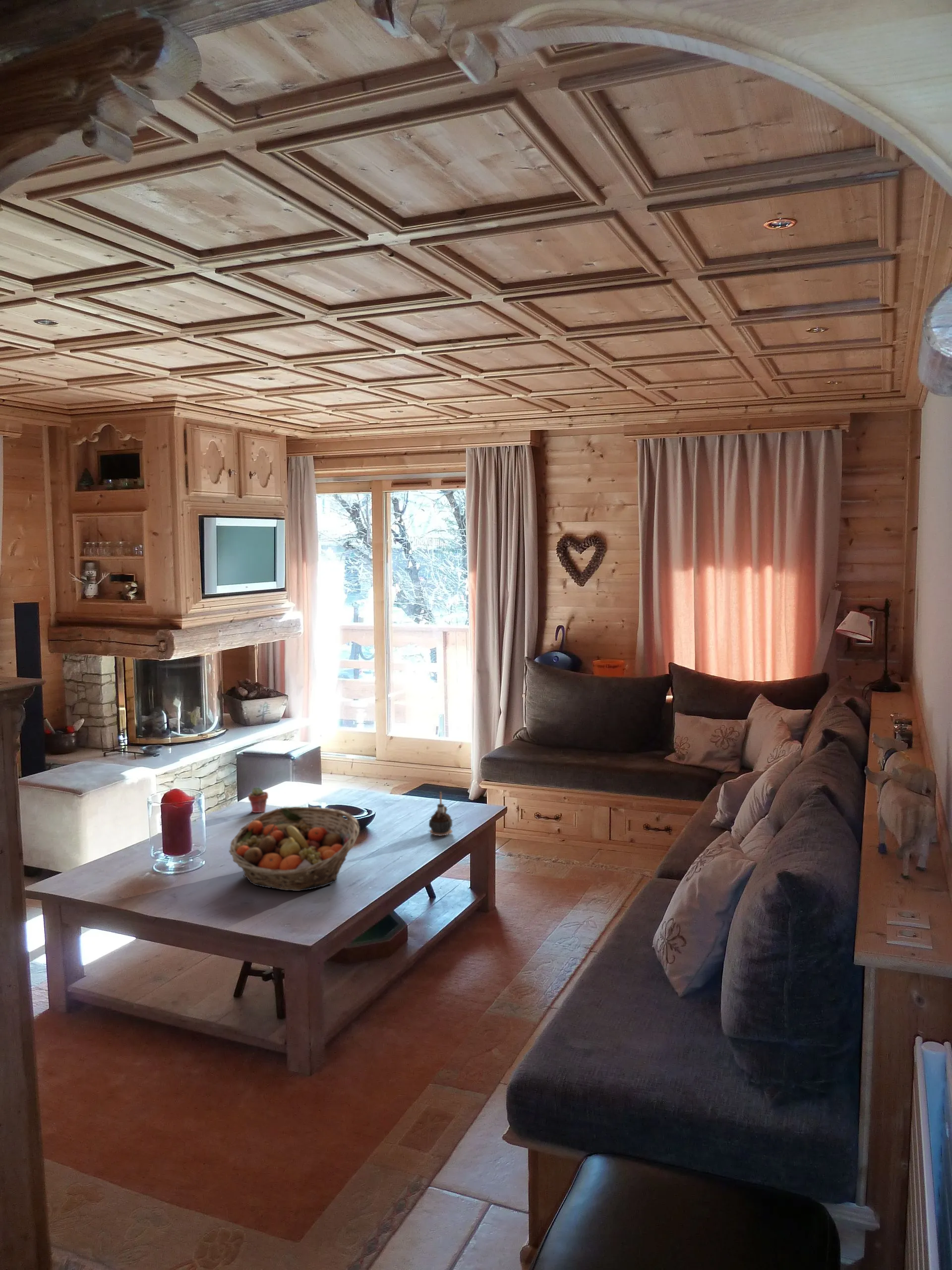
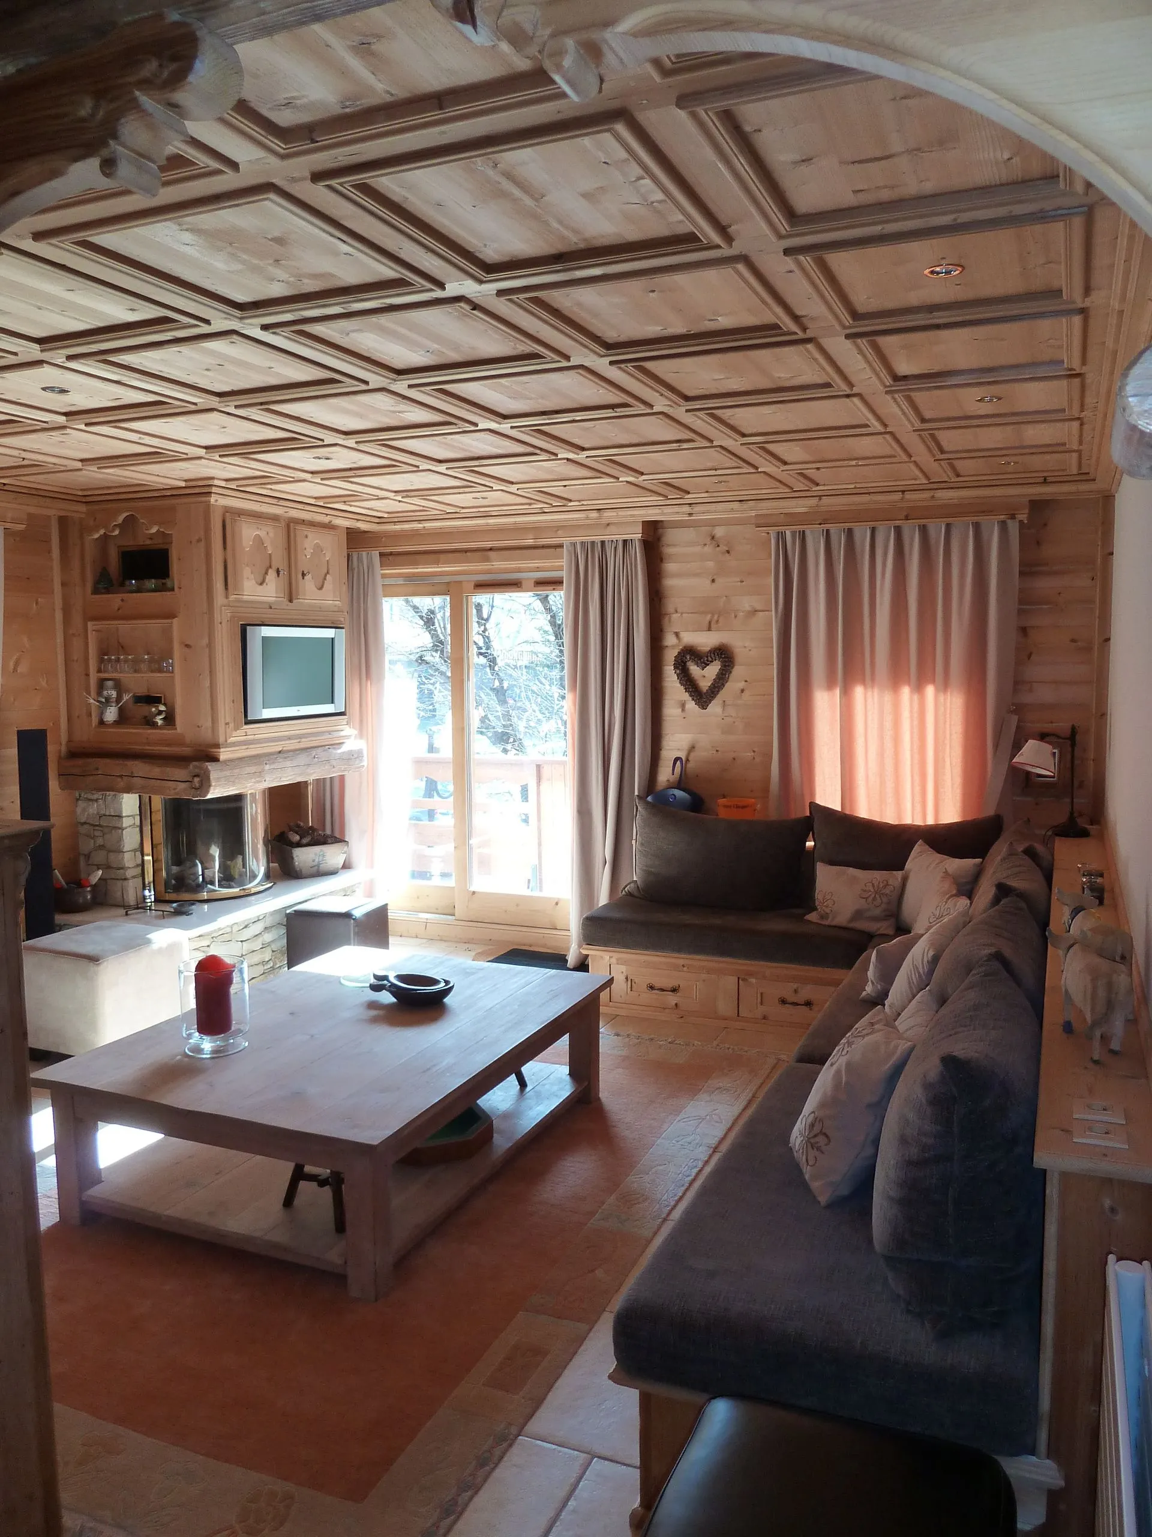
- potted succulent (258, 799)
- candle (441, 813)
- fruit basket (295, 847)
